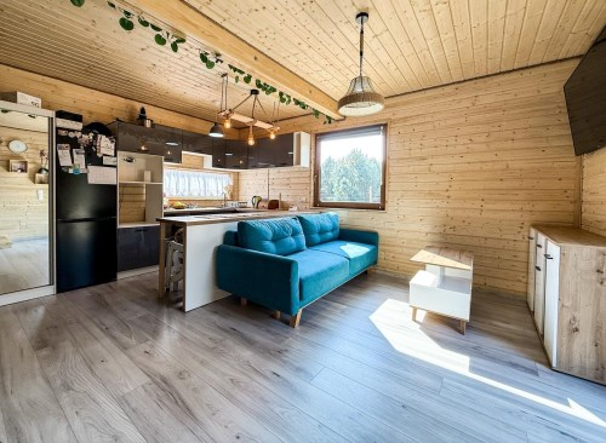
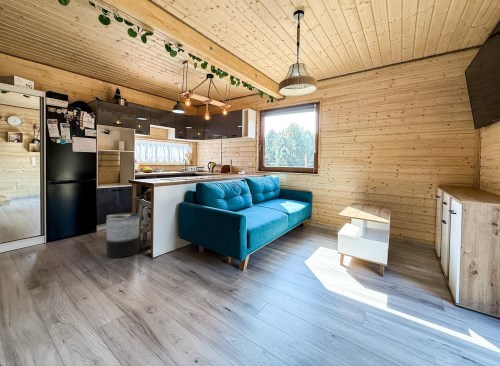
+ trash can (123, 233)
